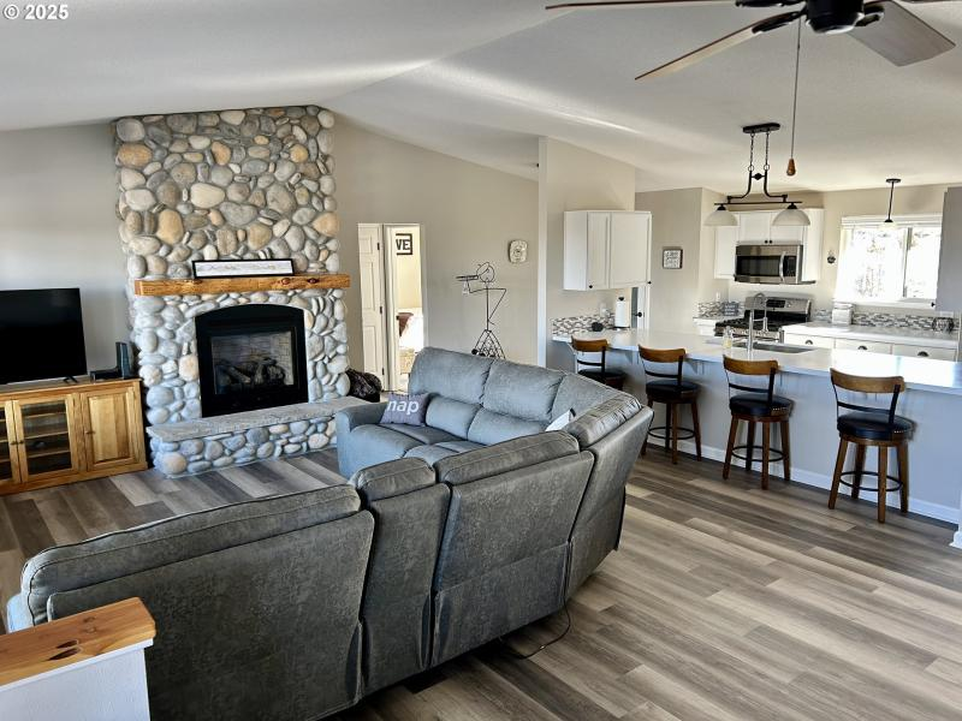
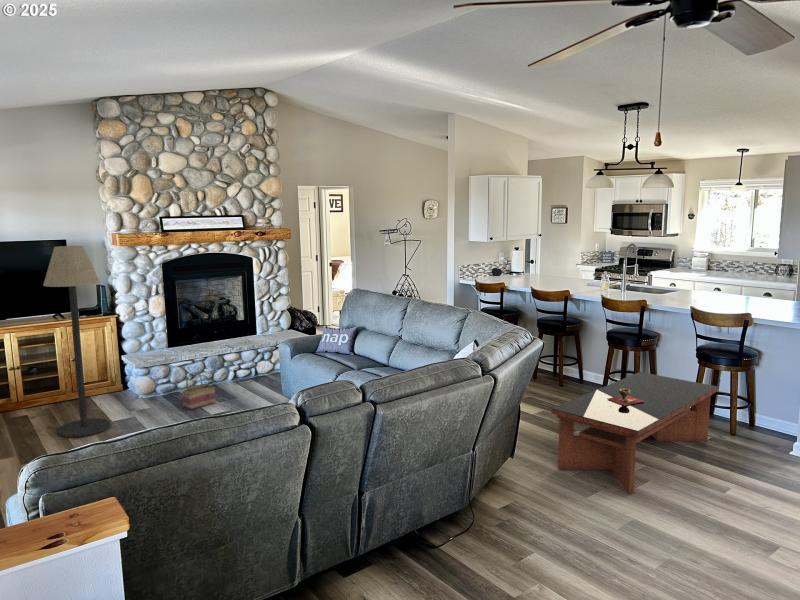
+ coffee table (637, 425)
+ basket (198, 389)
+ floor lamp (76, 339)
+ decorative bowl (625, 395)
